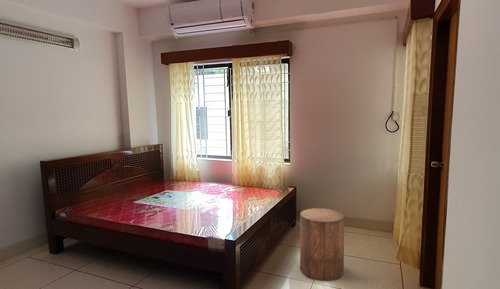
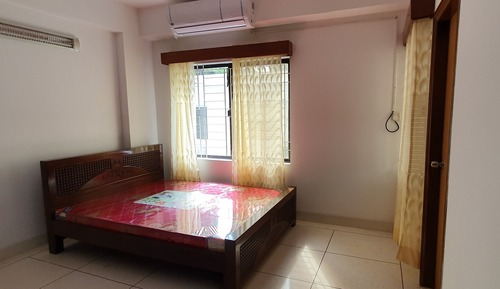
- stool (321, 242)
